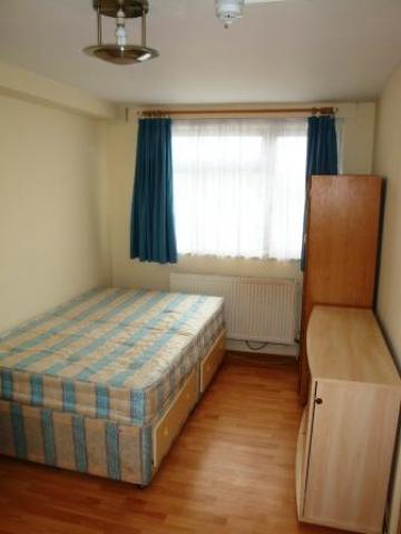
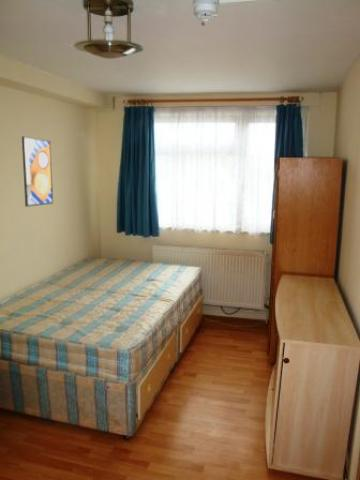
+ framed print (38, 172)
